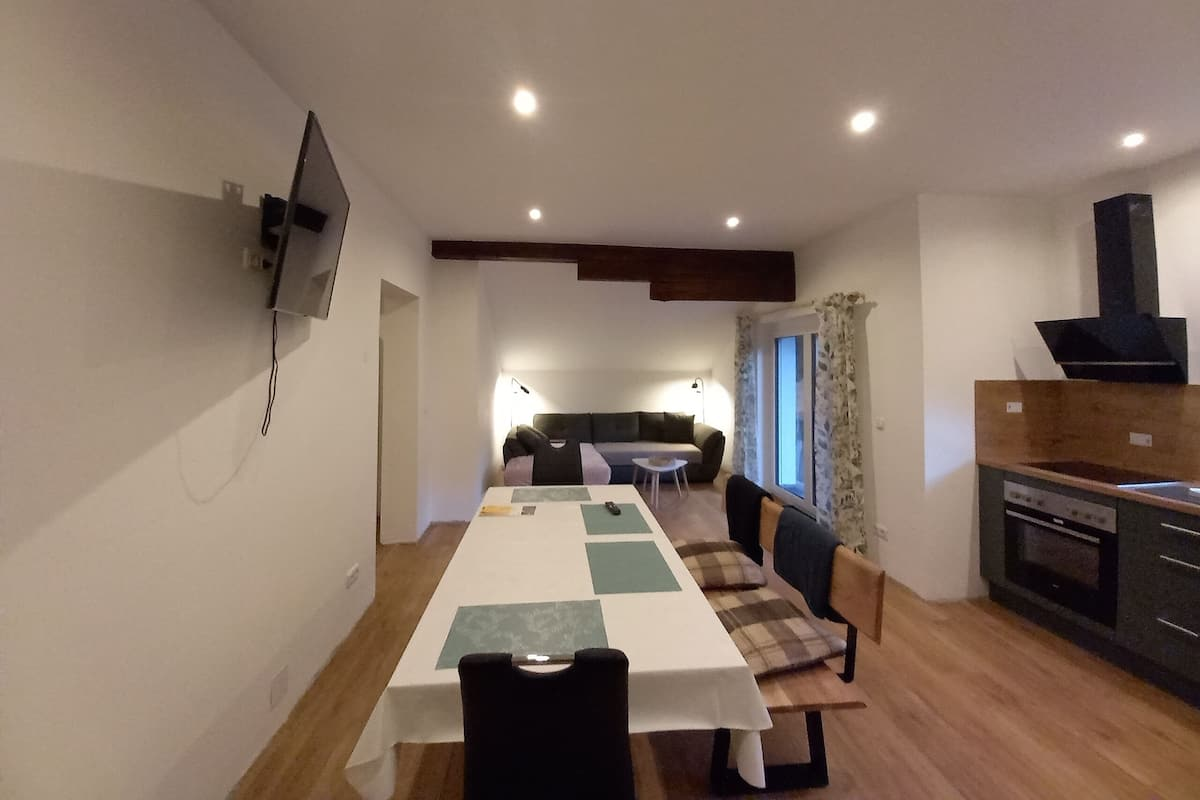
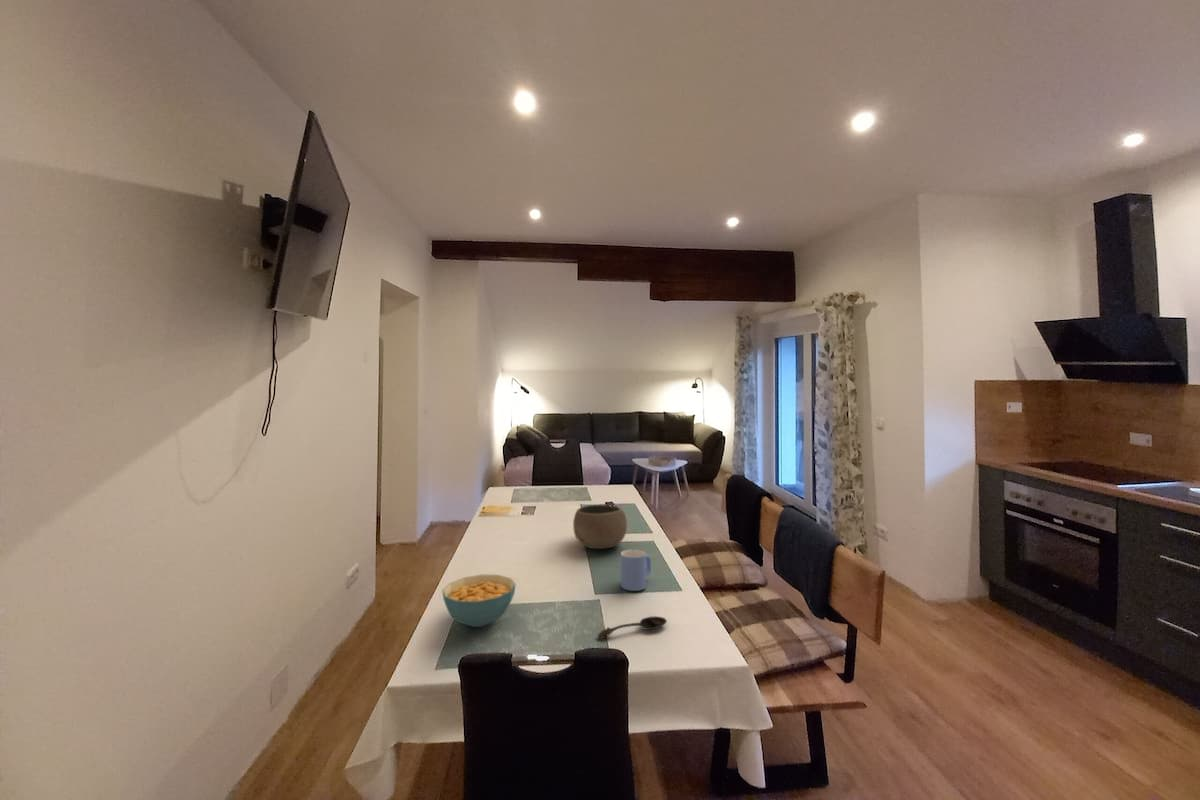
+ mug (638, 568)
+ cereal bowl (479, 604)
+ spoon (632, 625)
+ bowl (600, 526)
